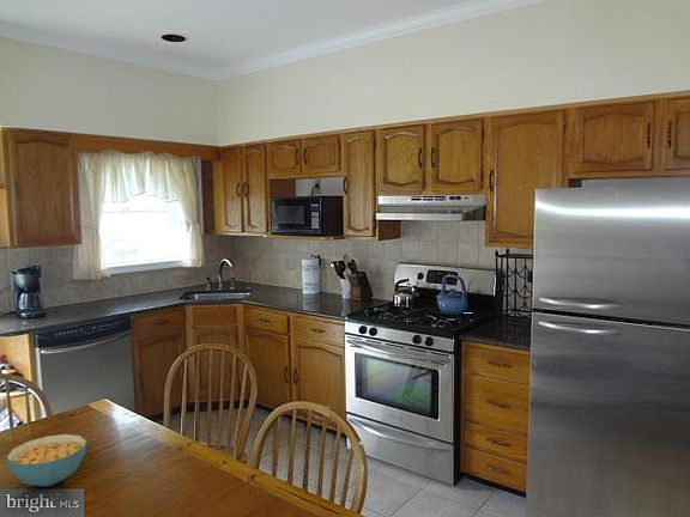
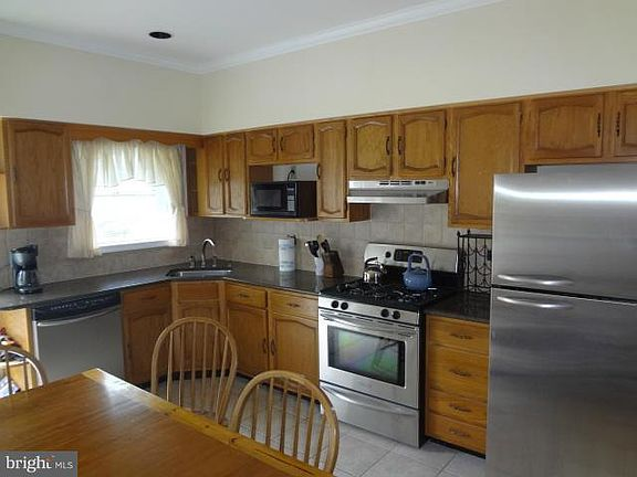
- cereal bowl (48, 464)
